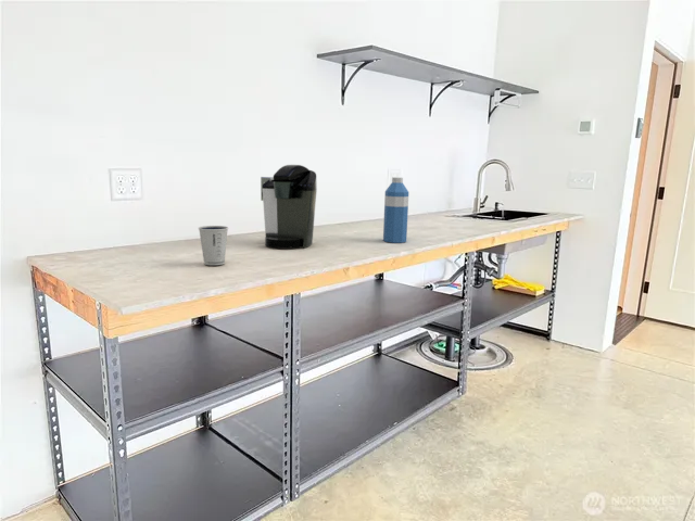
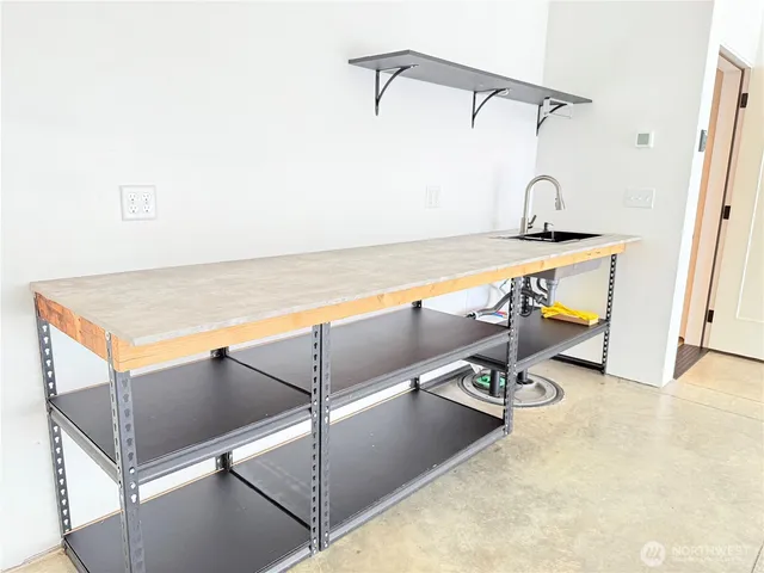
- dixie cup (214, 245)
- water bottle (395, 209)
- coffee maker (278, 203)
